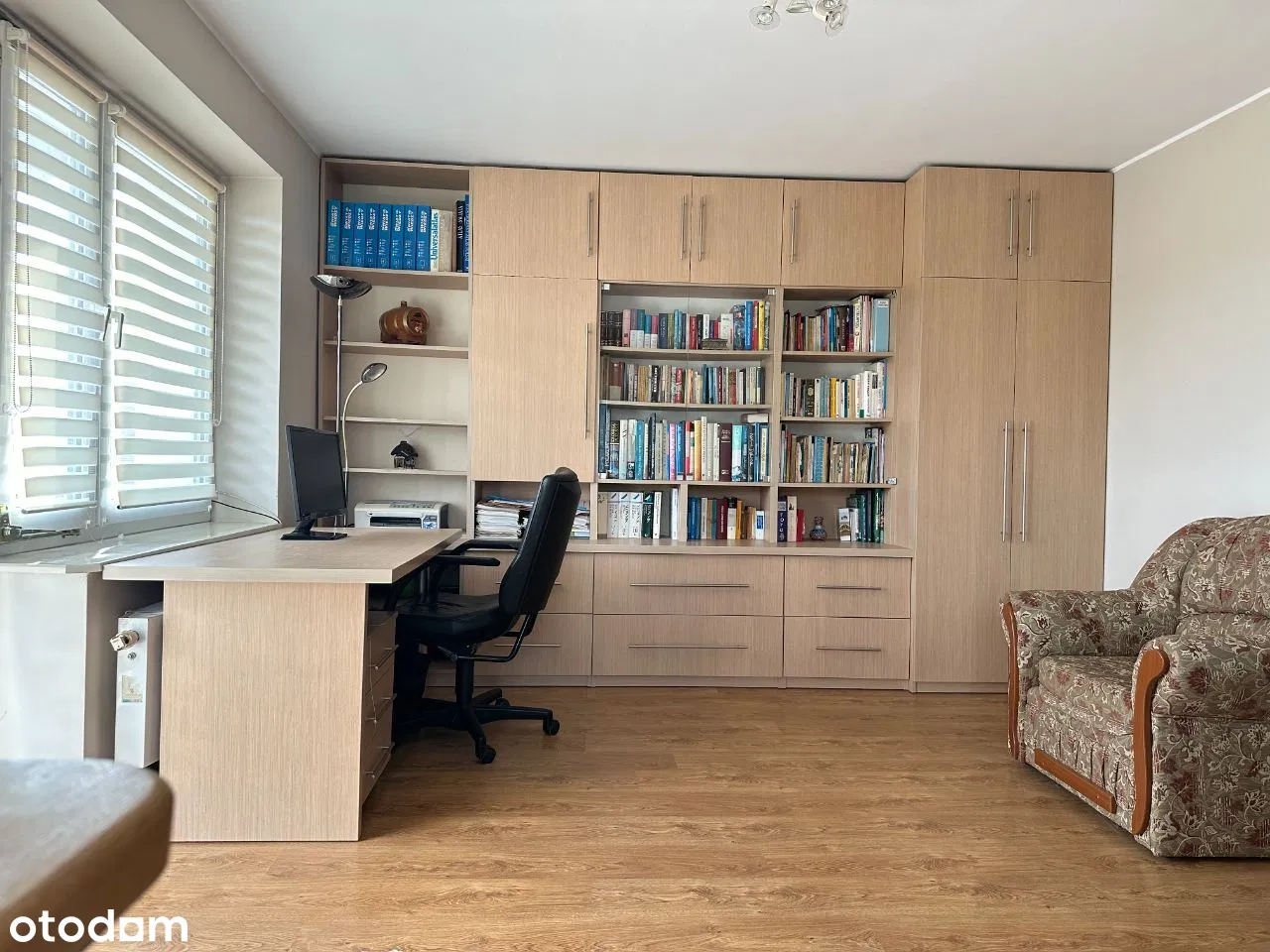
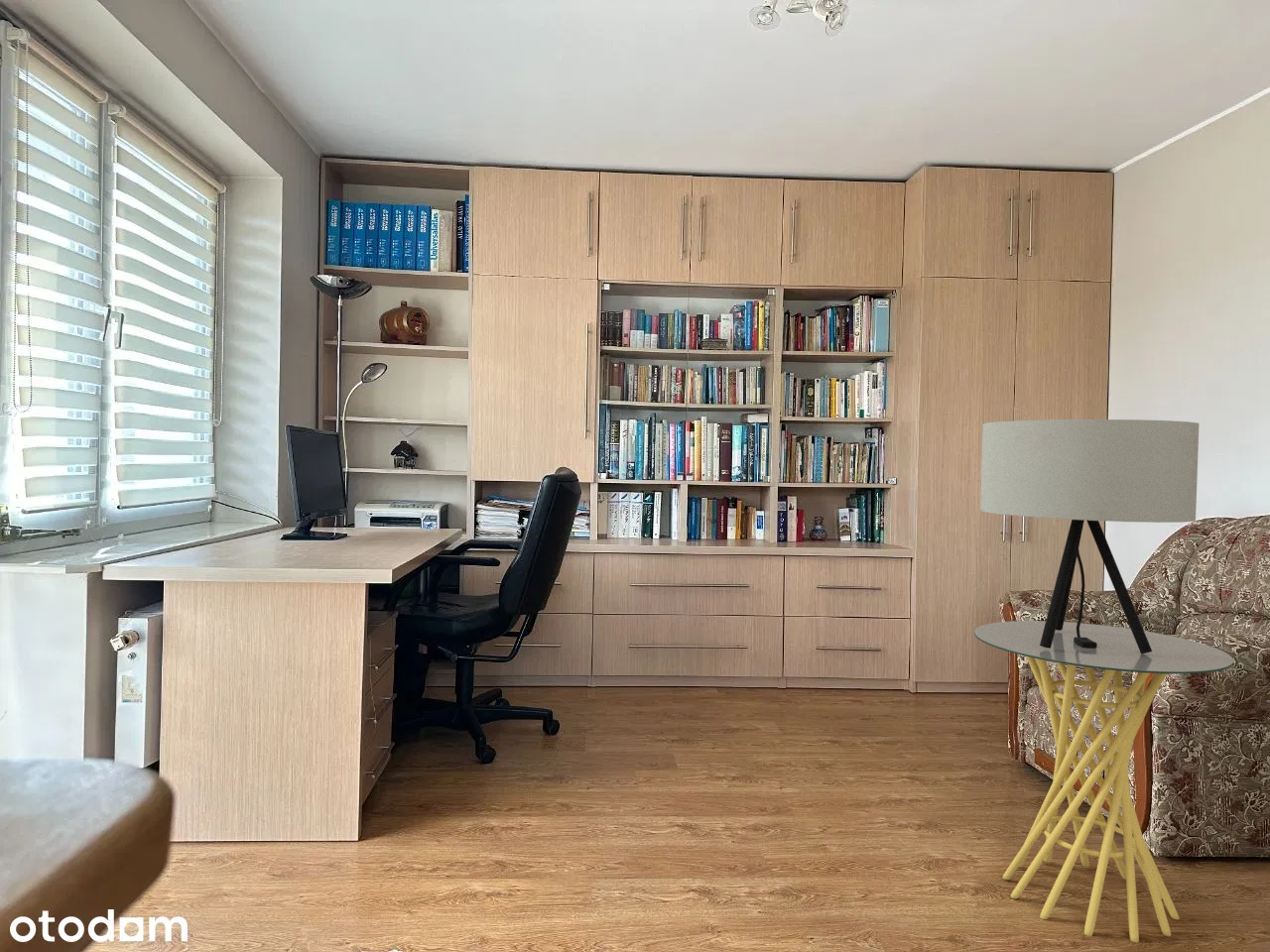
+ side table (1091, 771)
+ table lamp (1080, 533)
